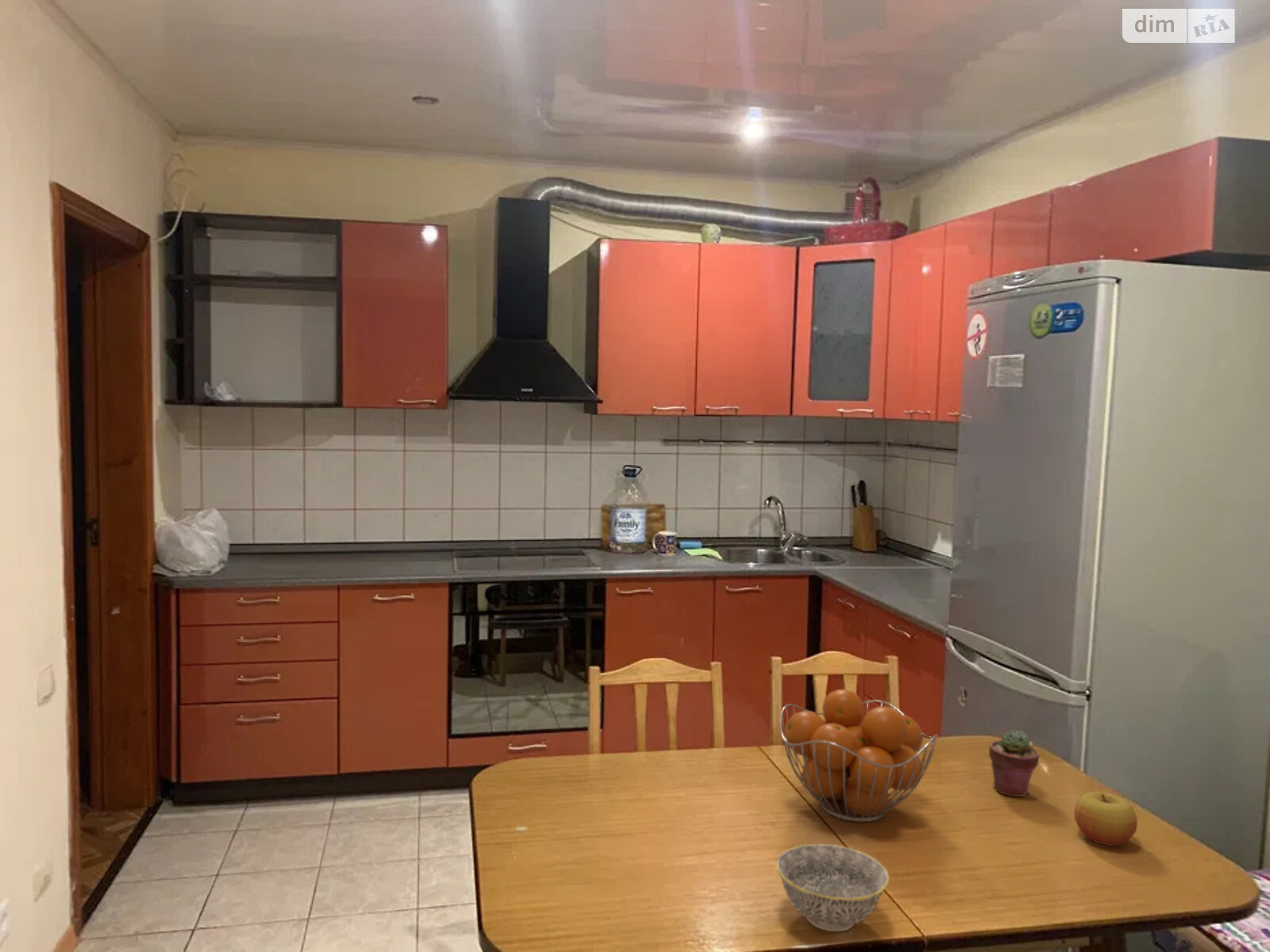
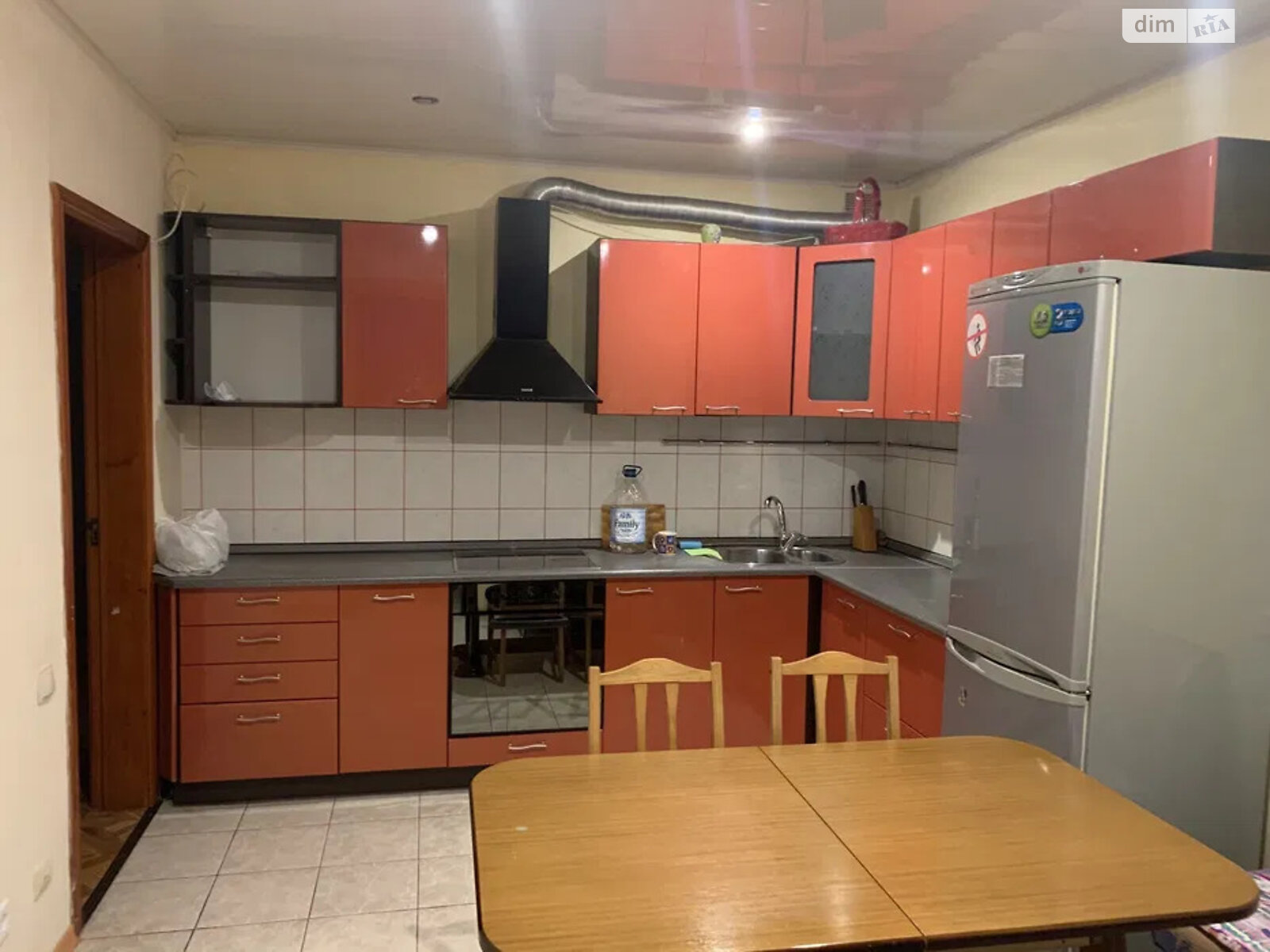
- fruit basket (855, 753)
- bowl (830, 893)
- potted succulent (1013, 760)
- apple (1105, 816)
